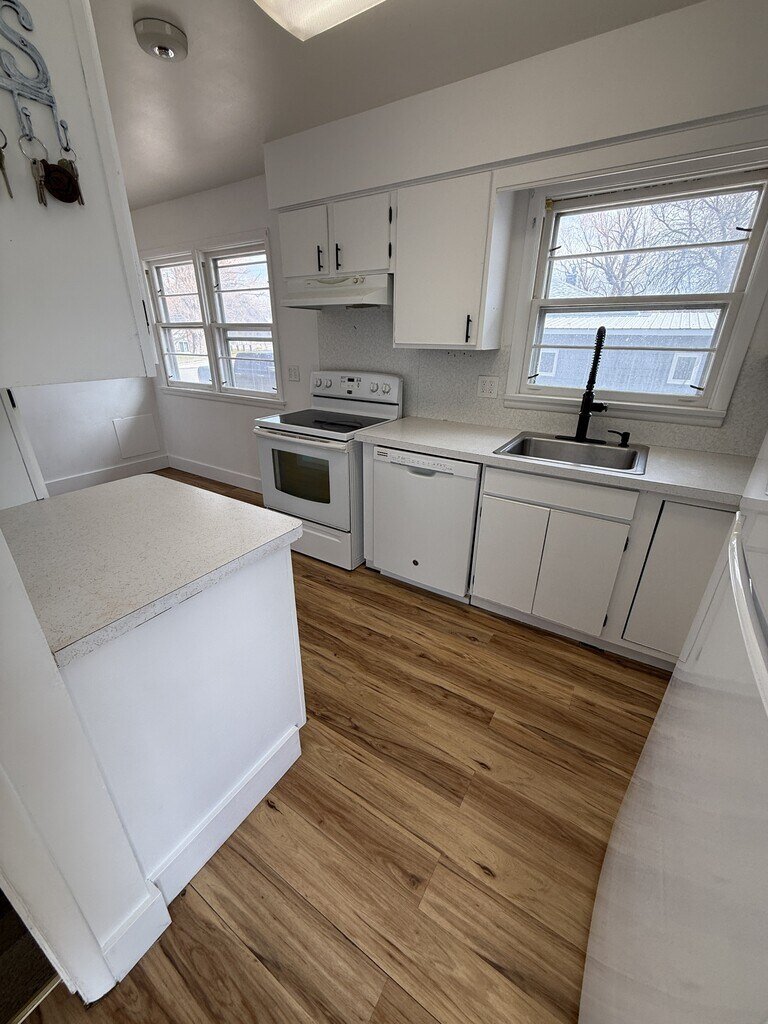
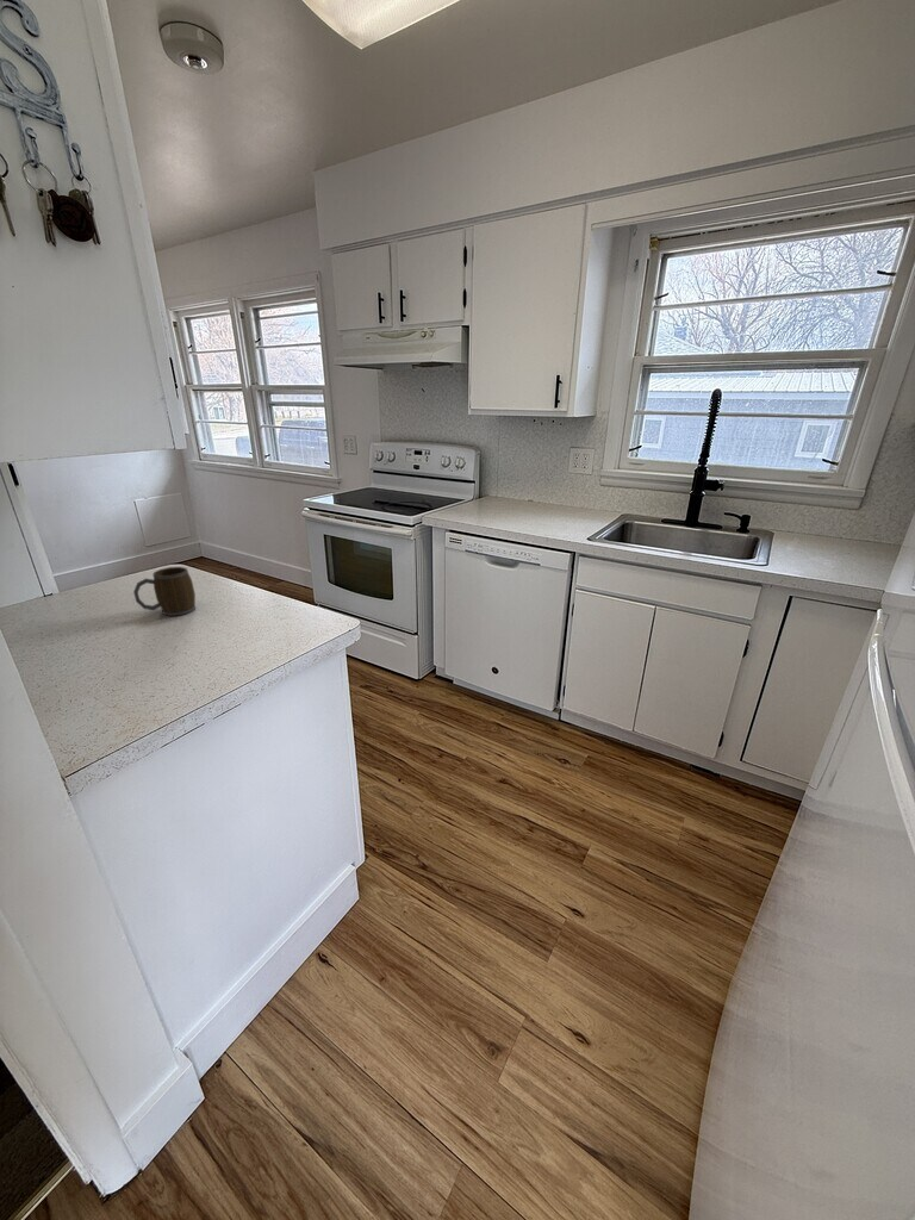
+ mug (164, 592)
